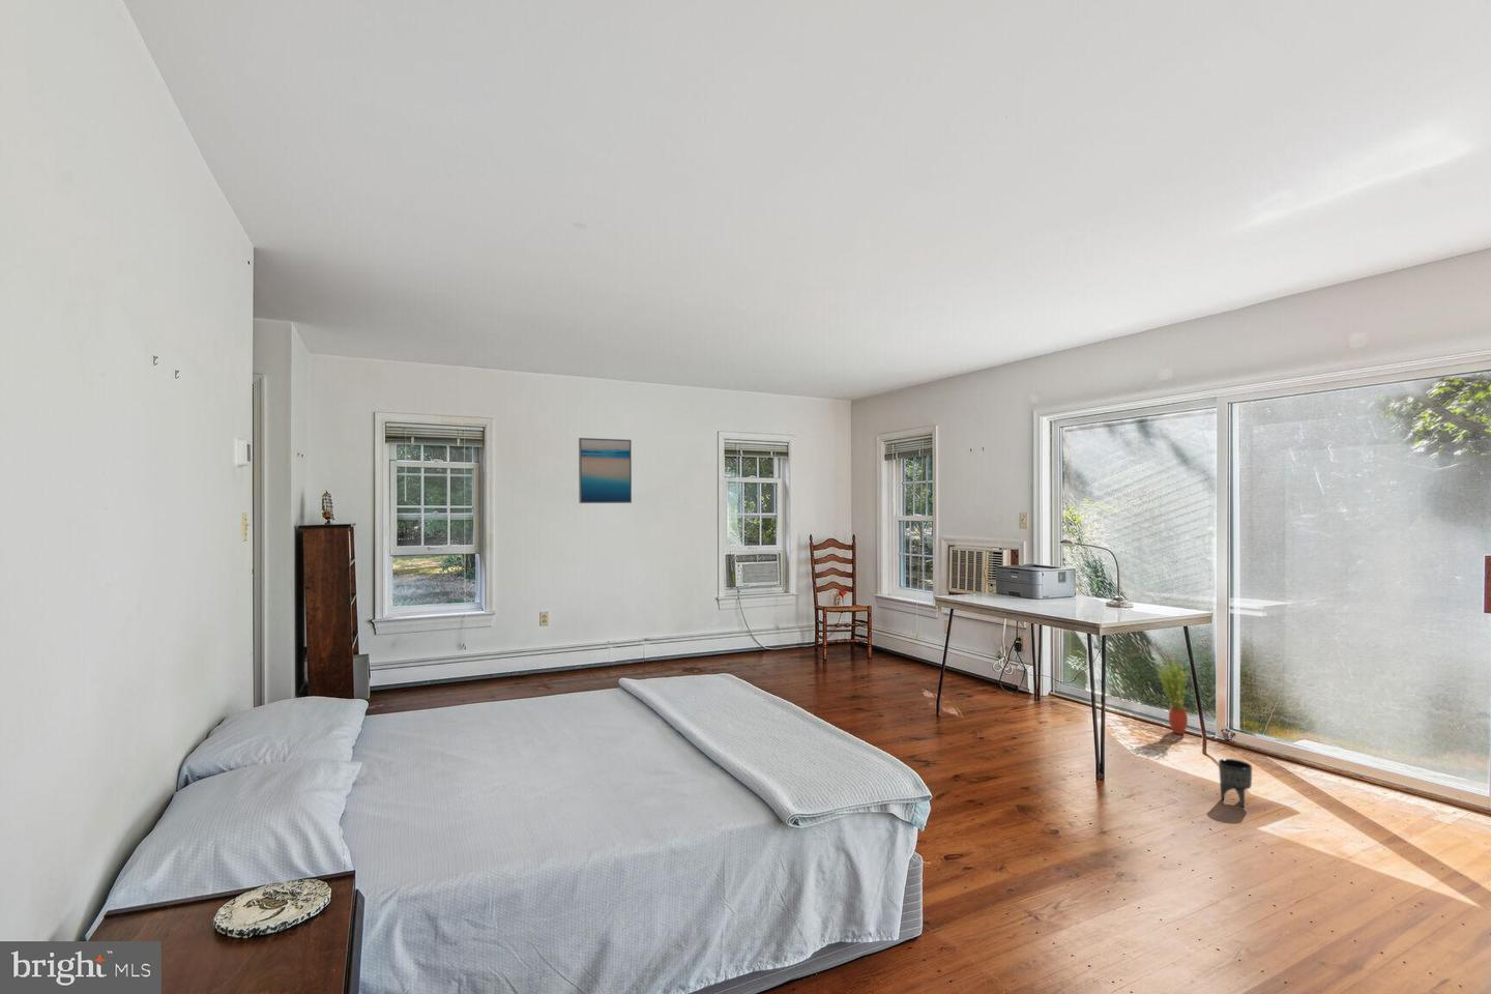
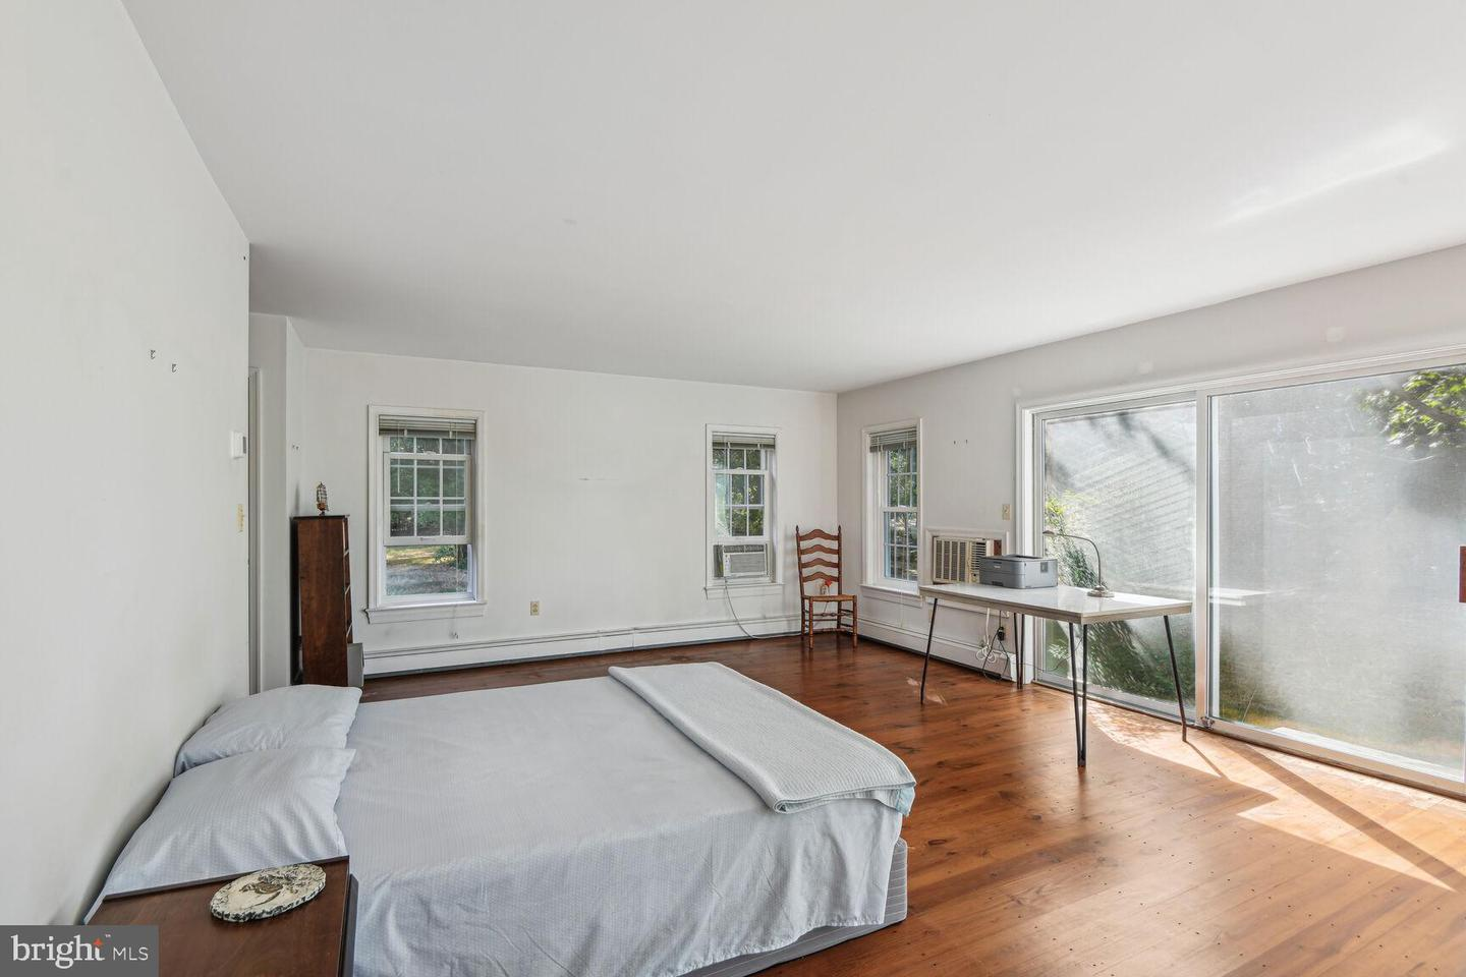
- potted plant (1173, 694)
- planter (1235, 782)
- wall art (605, 470)
